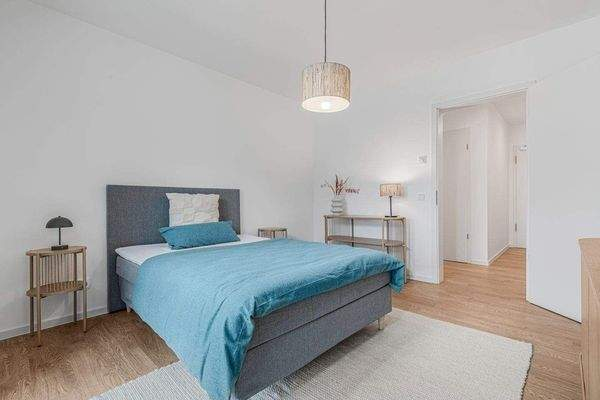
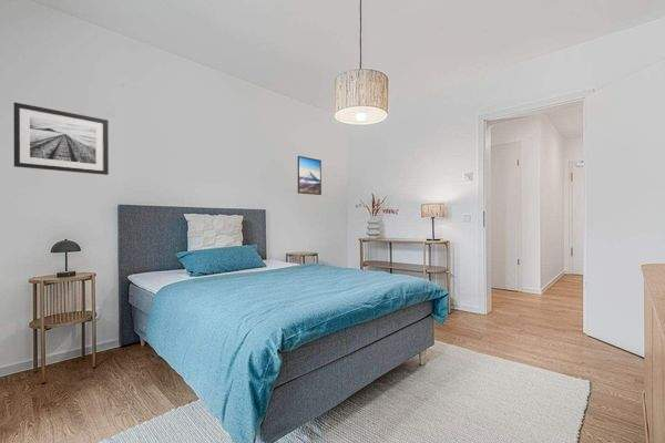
+ wall art (64, 141)
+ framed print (309, 176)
